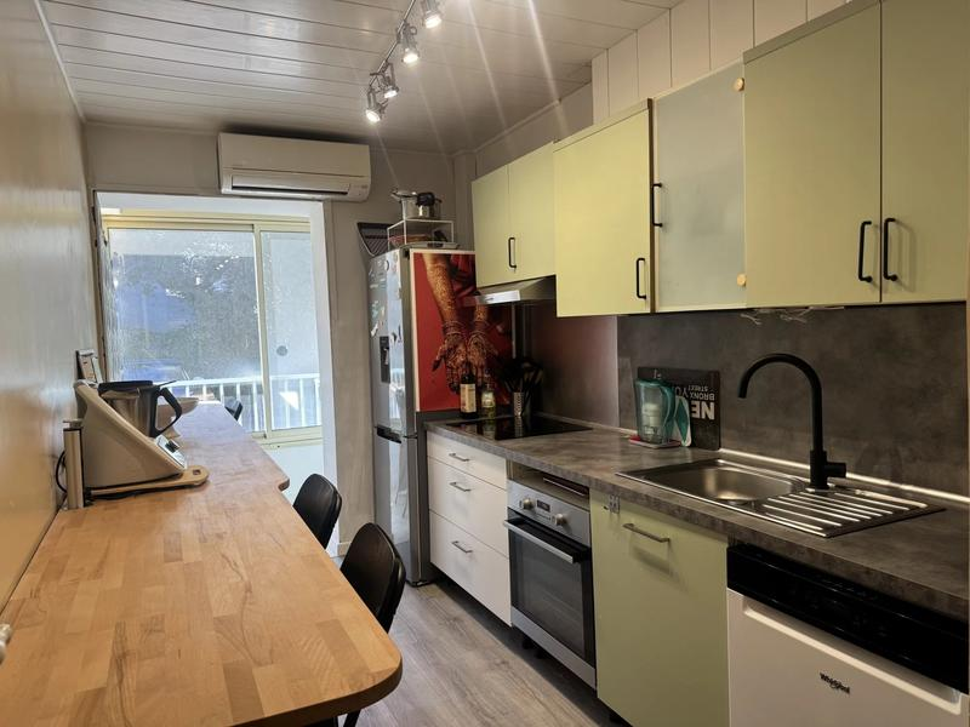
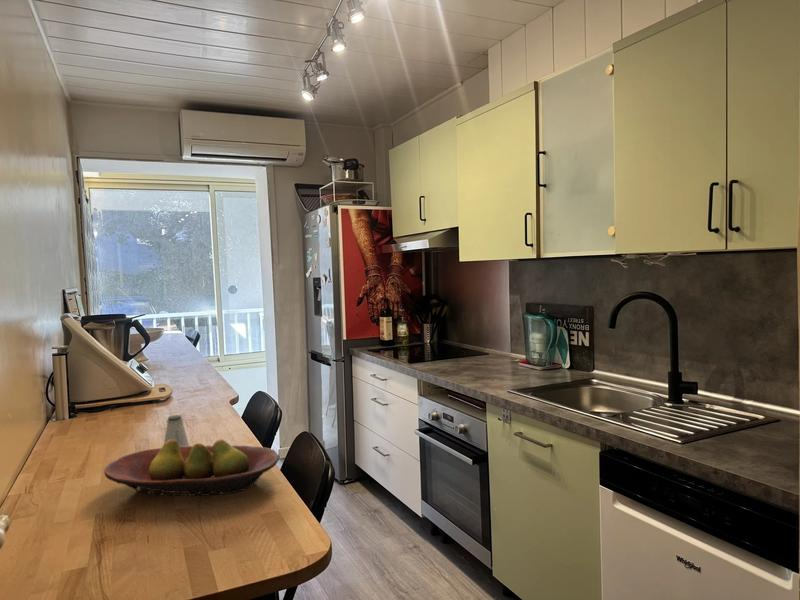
+ fruit bowl (194, 463)
+ saltshaker (175, 434)
